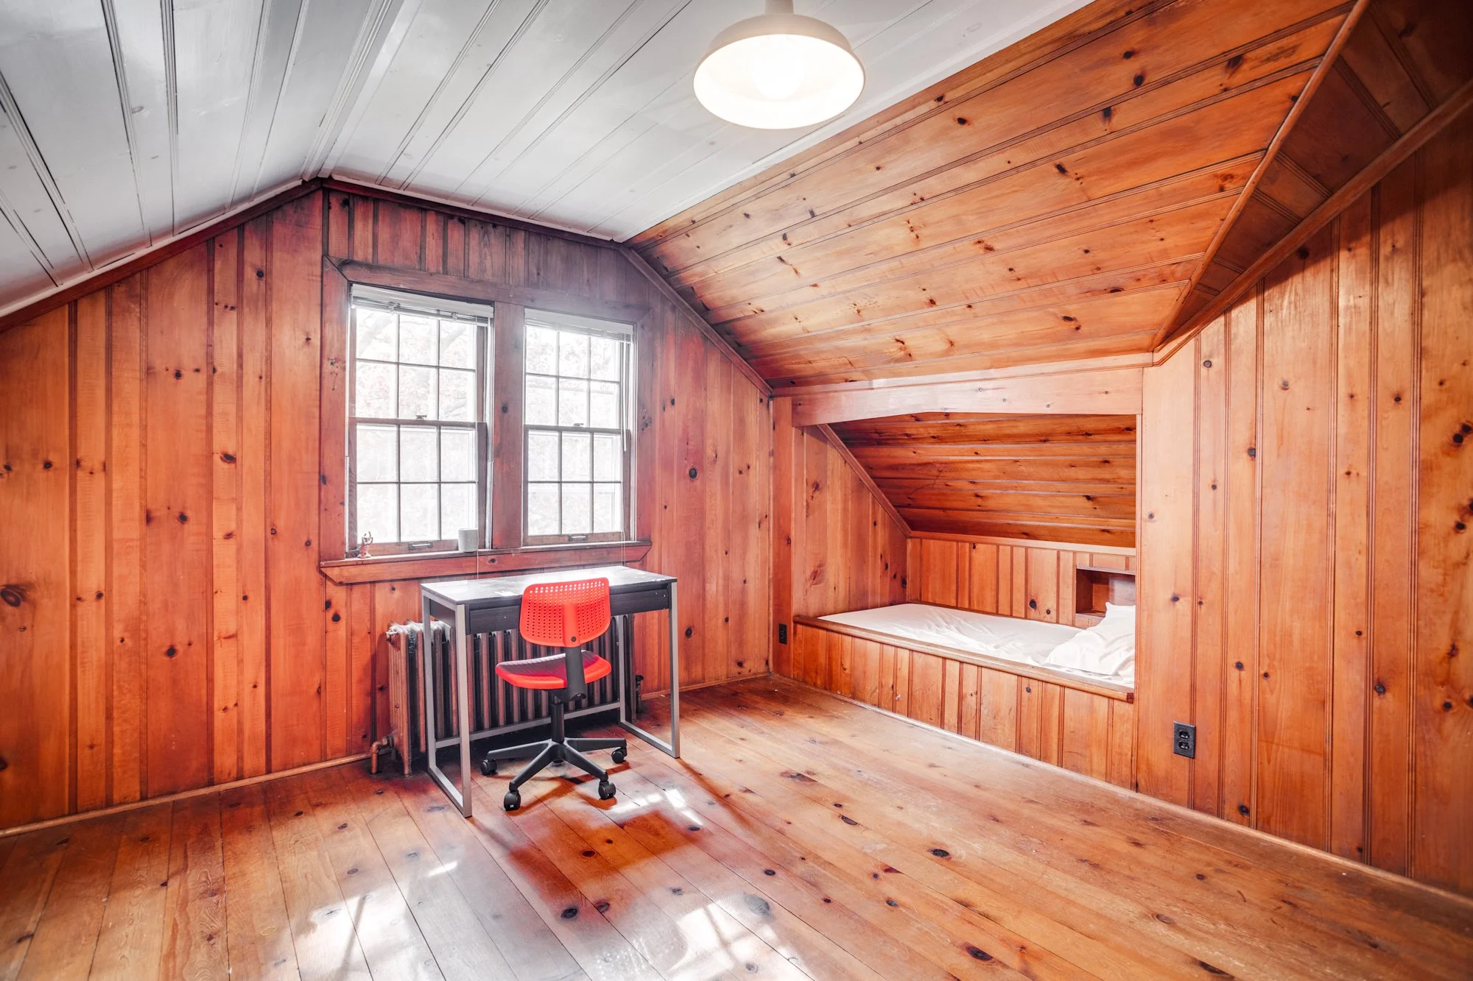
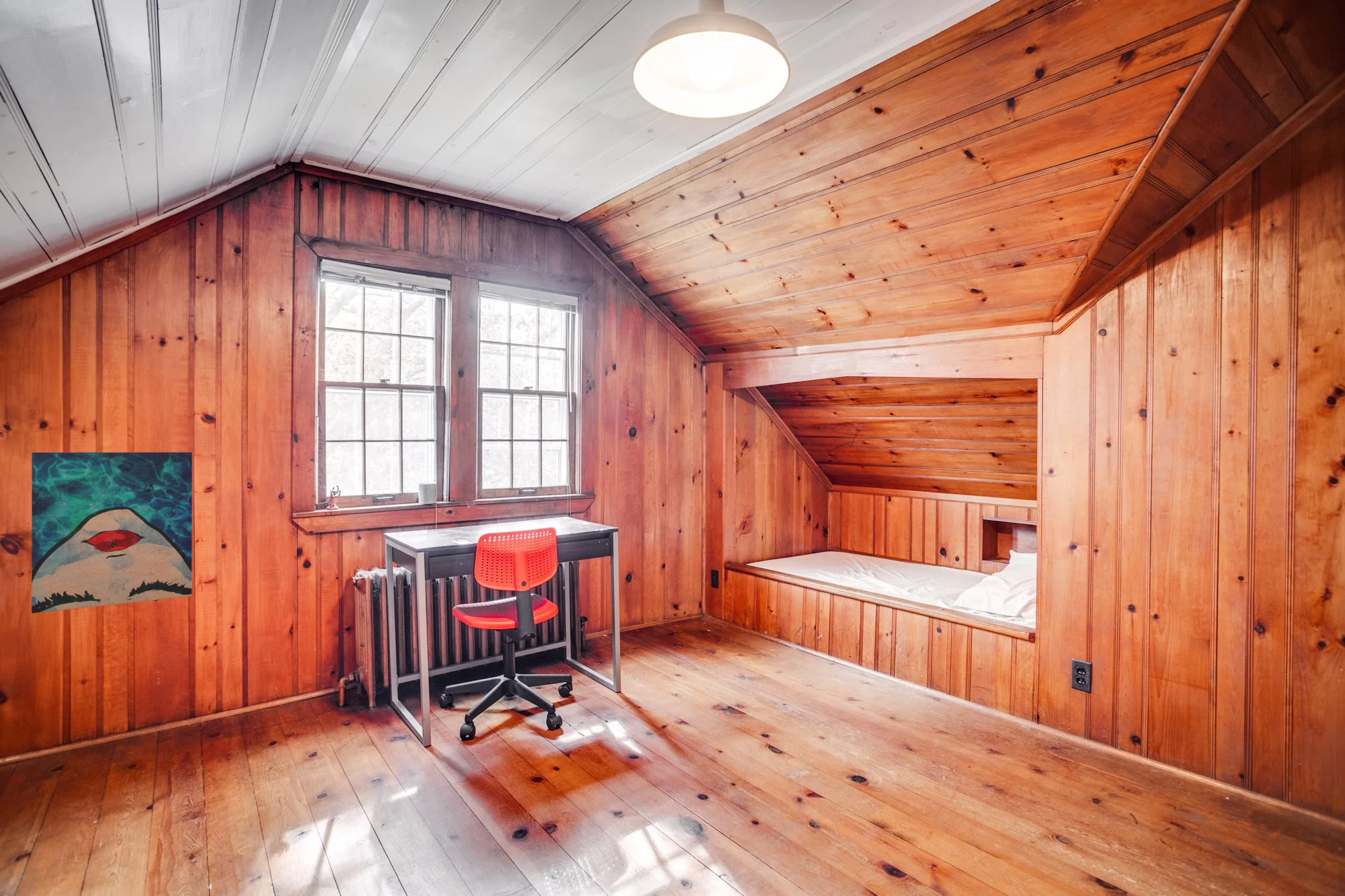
+ wall art (116, 528)
